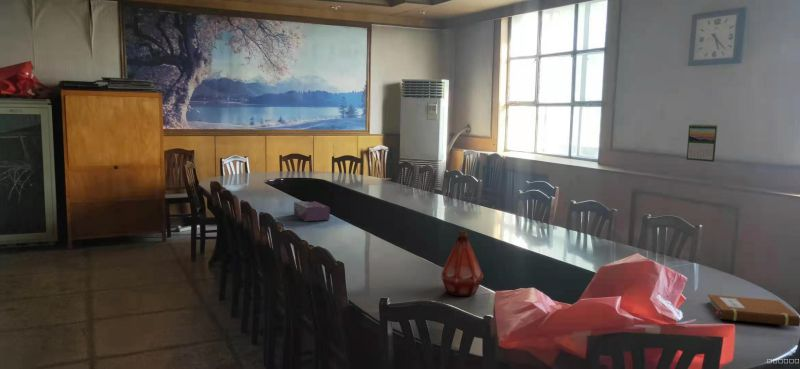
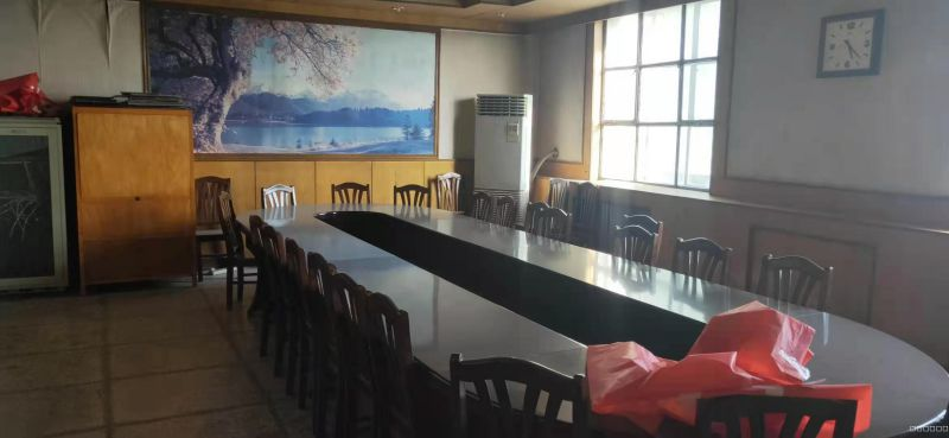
- tissue box (311, 210)
- notebook (749, 309)
- bottle (461, 260)
- calendar (701, 142)
